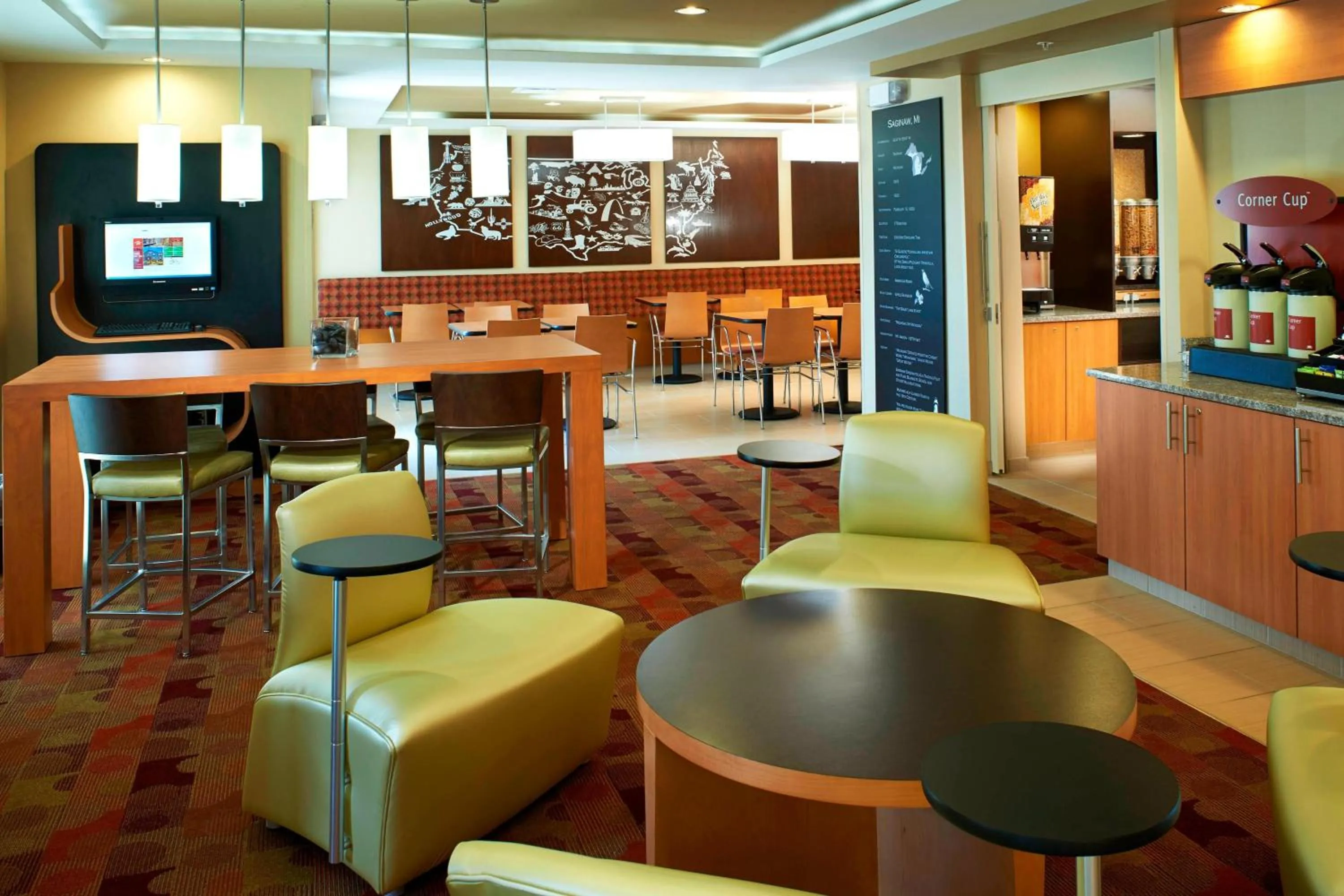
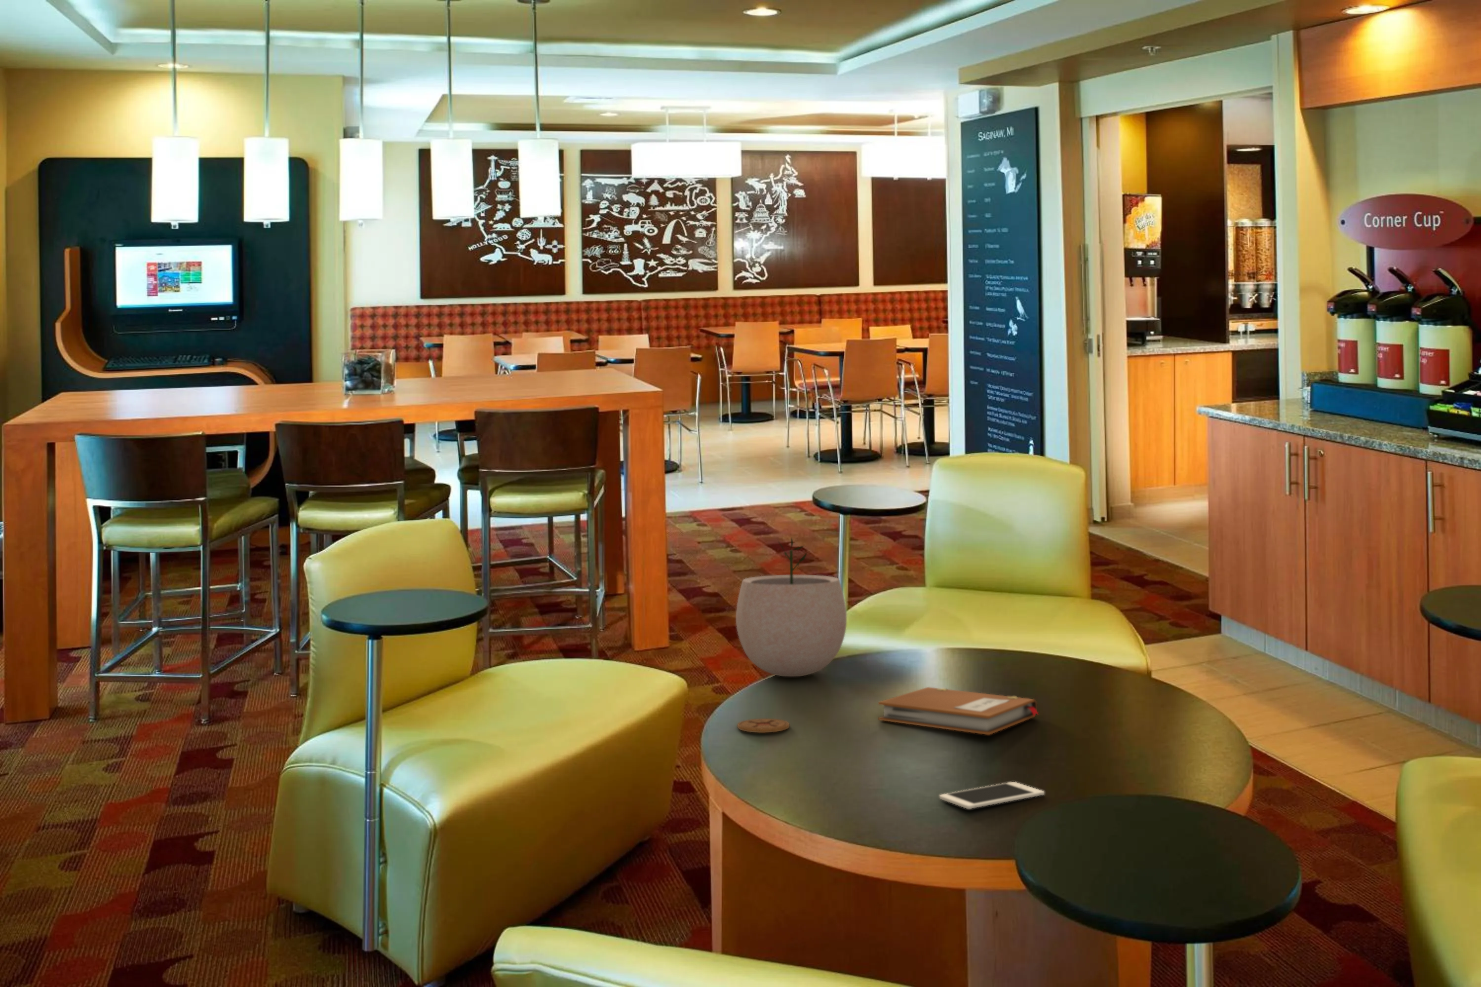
+ coaster (764, 725)
+ notebook (961, 709)
+ cell phone (992, 794)
+ plant pot (791, 606)
